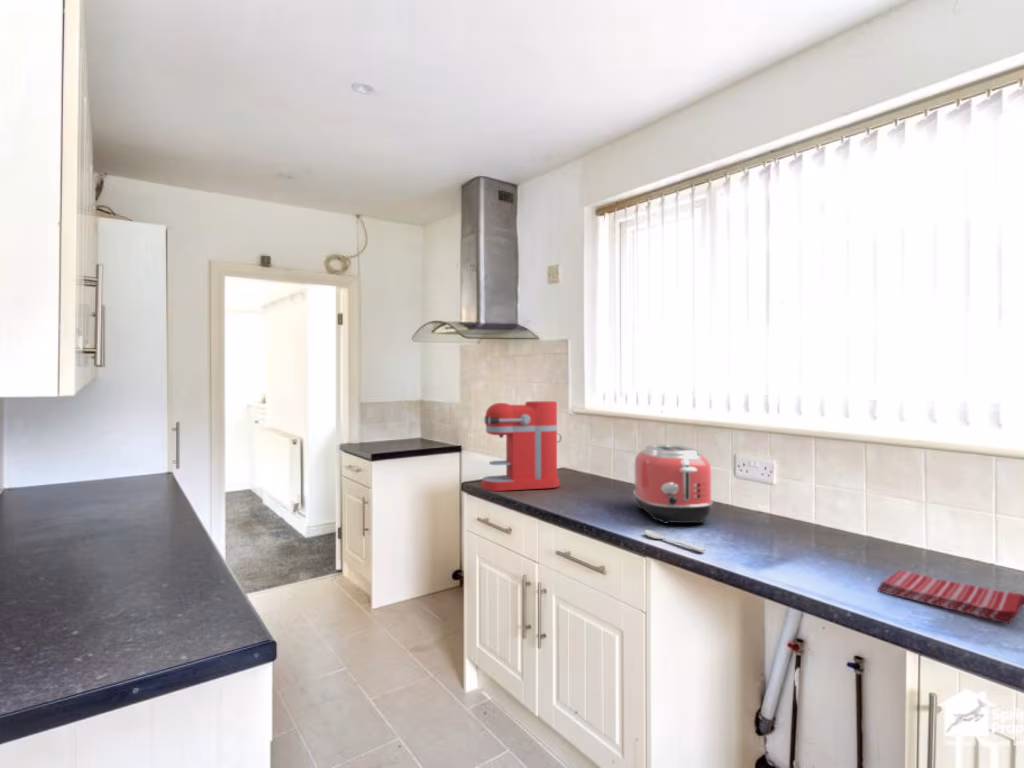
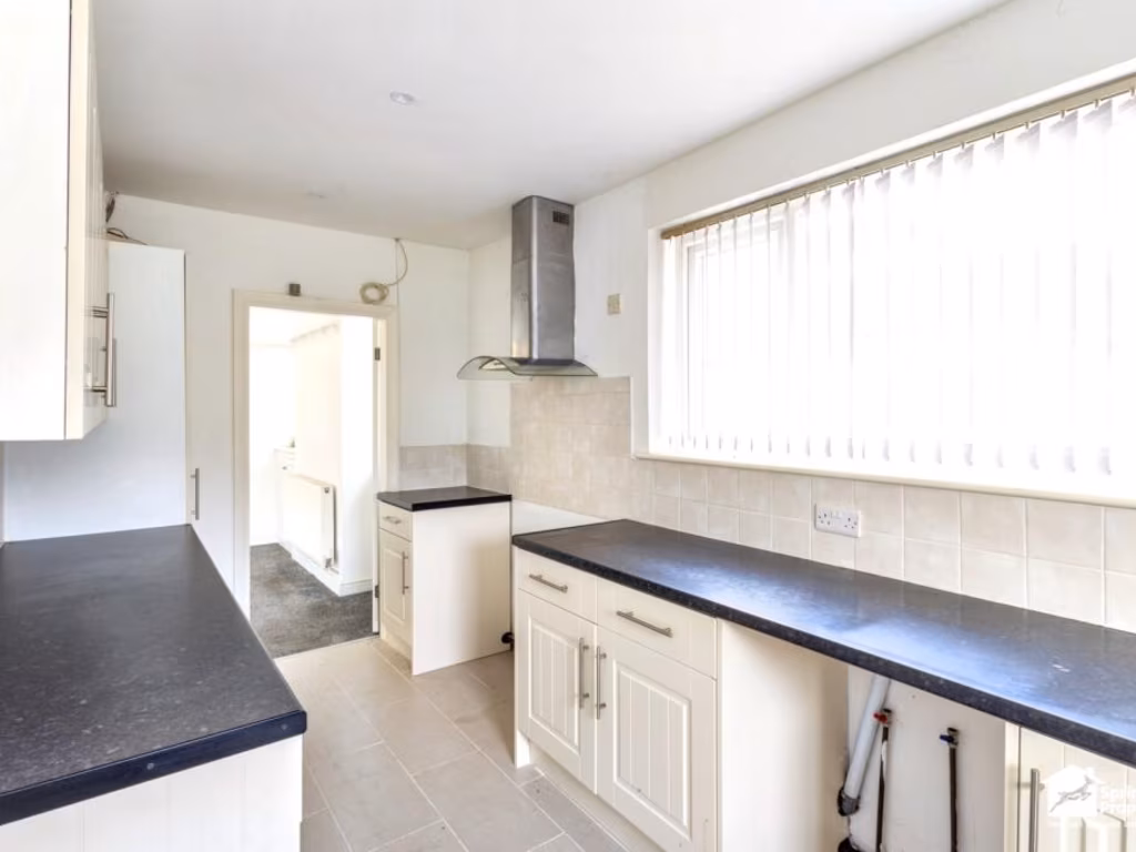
- toaster (672, 482)
- spoon (673, 540)
- dish towel (950, 591)
- coffee maker (519, 444)
